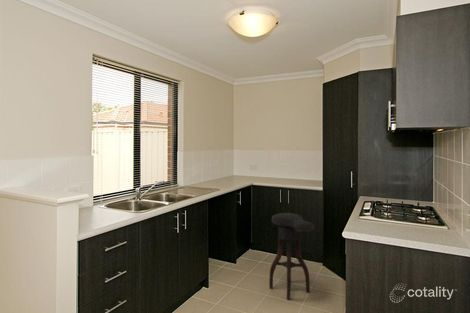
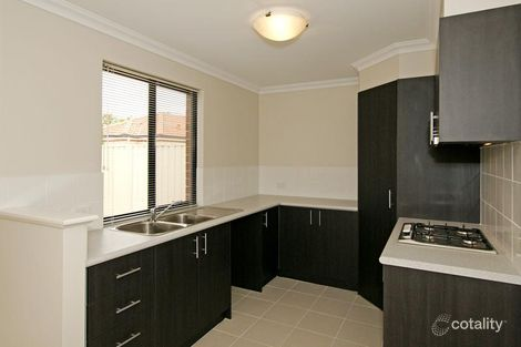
- stool (290, 254)
